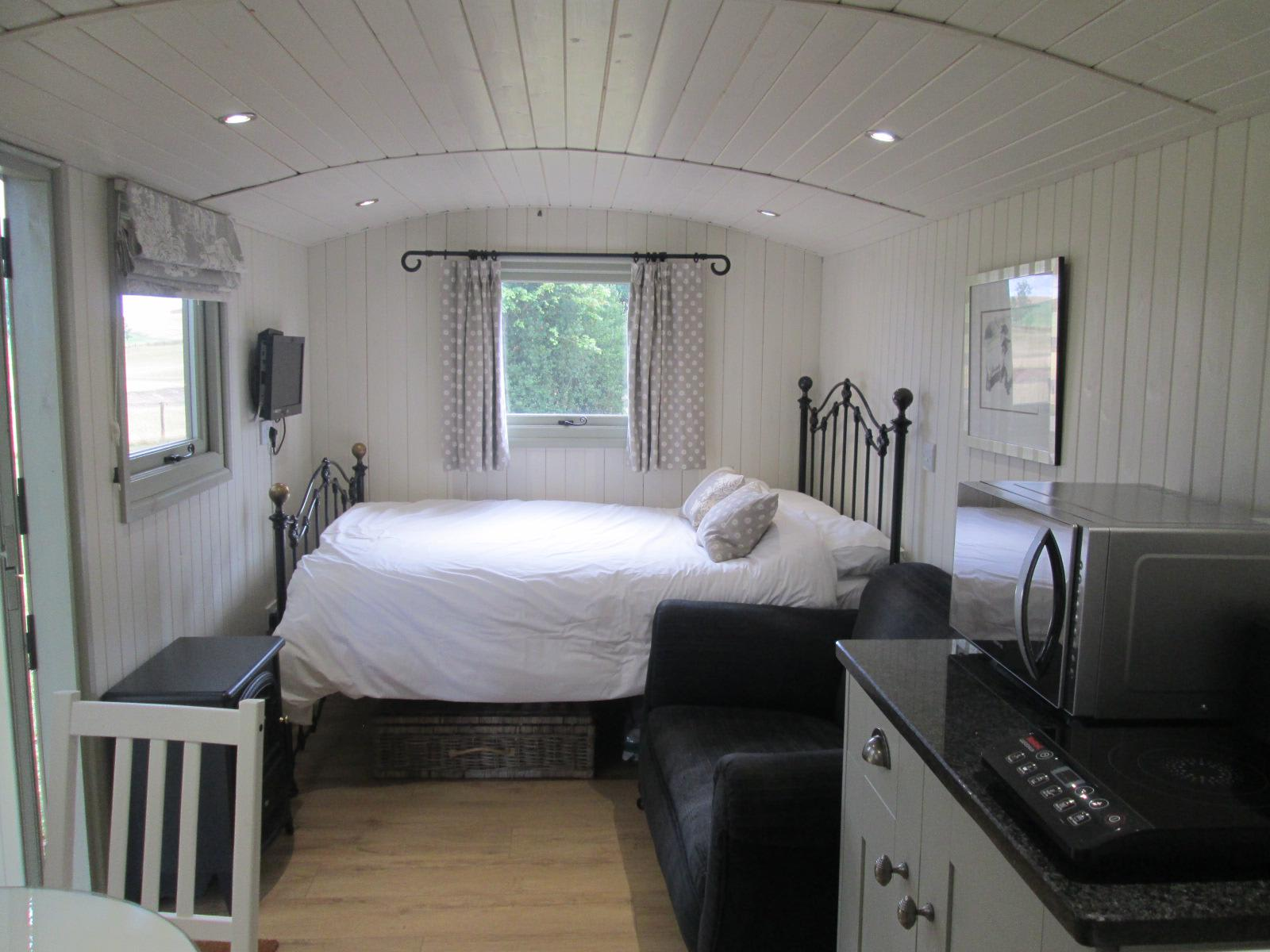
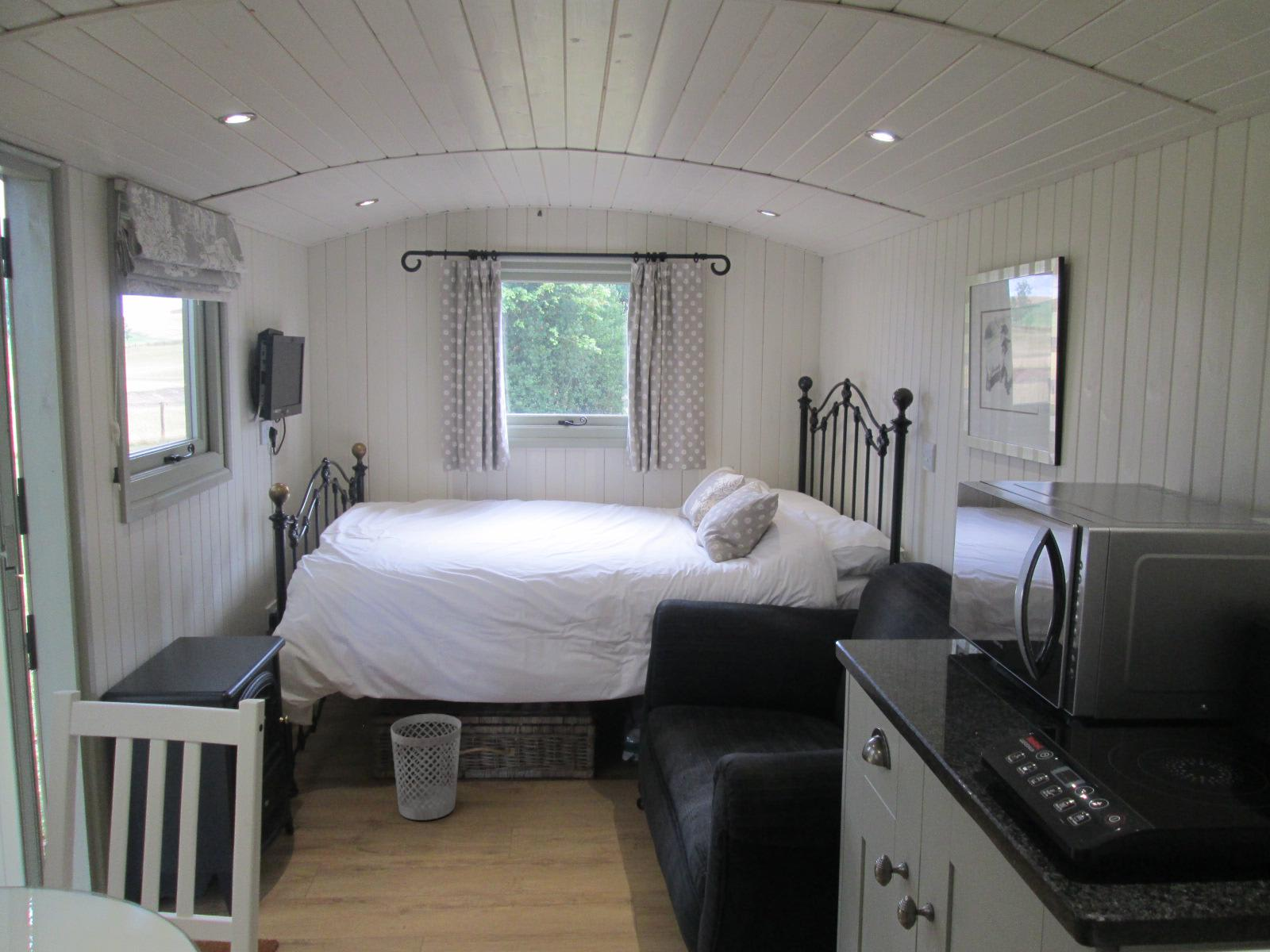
+ wastebasket (426, 766)
